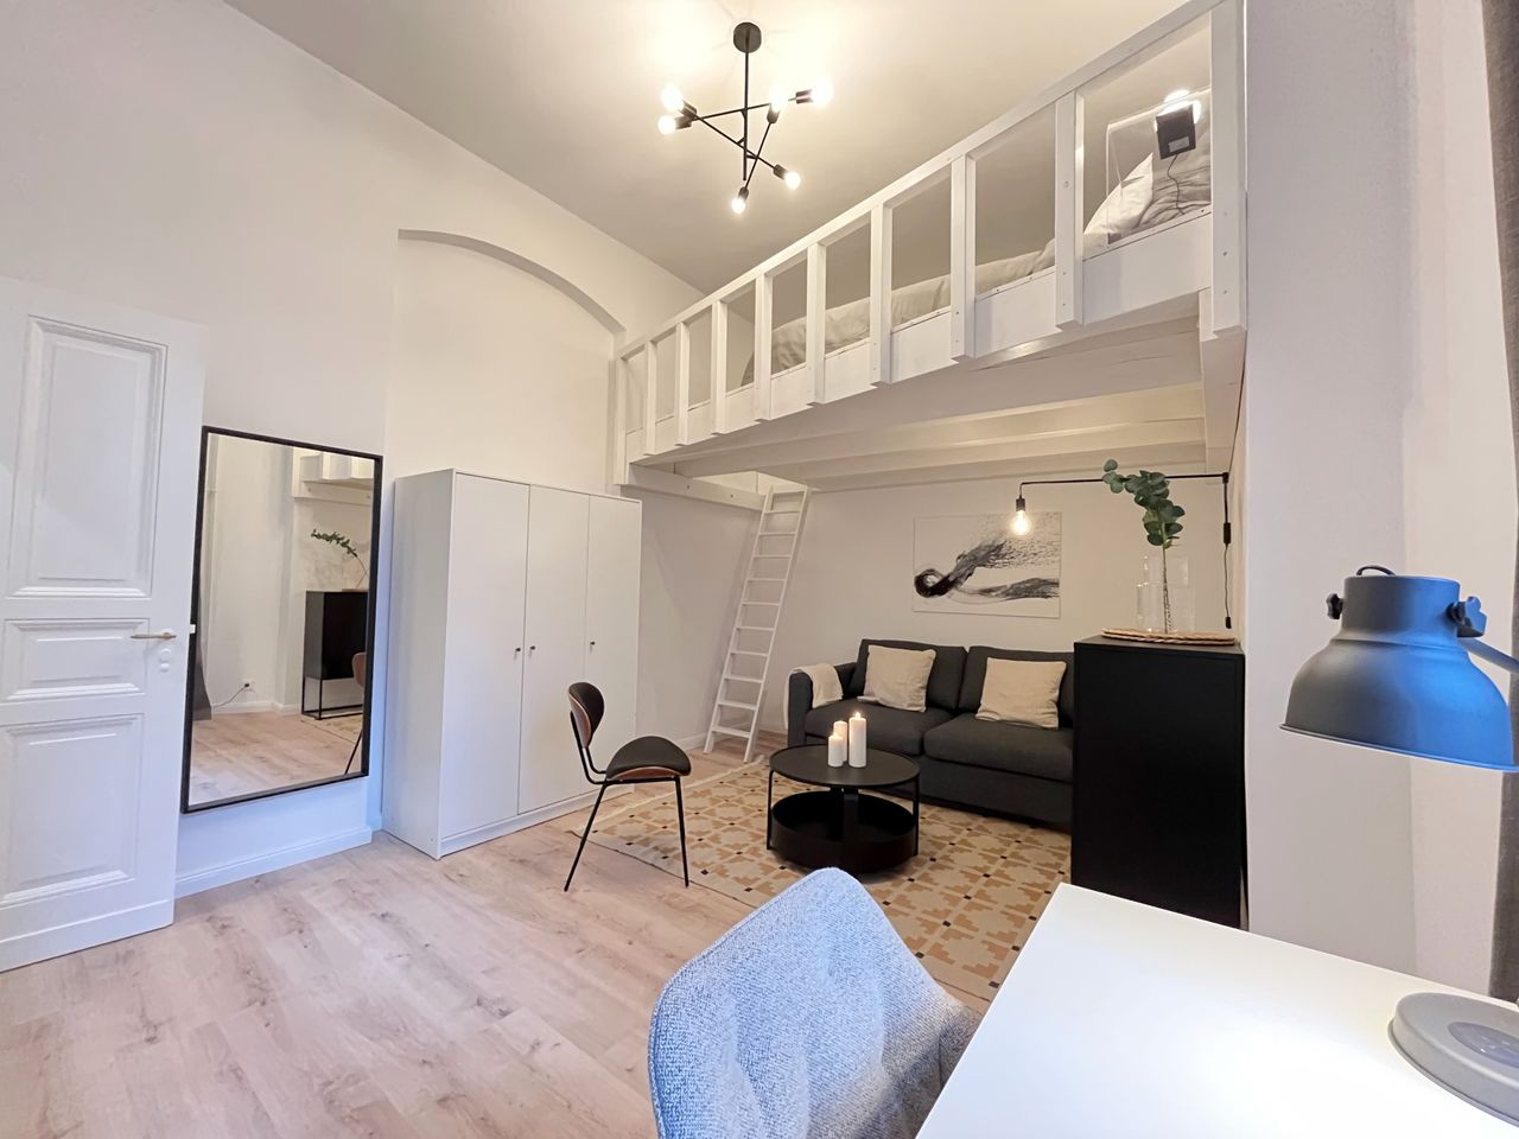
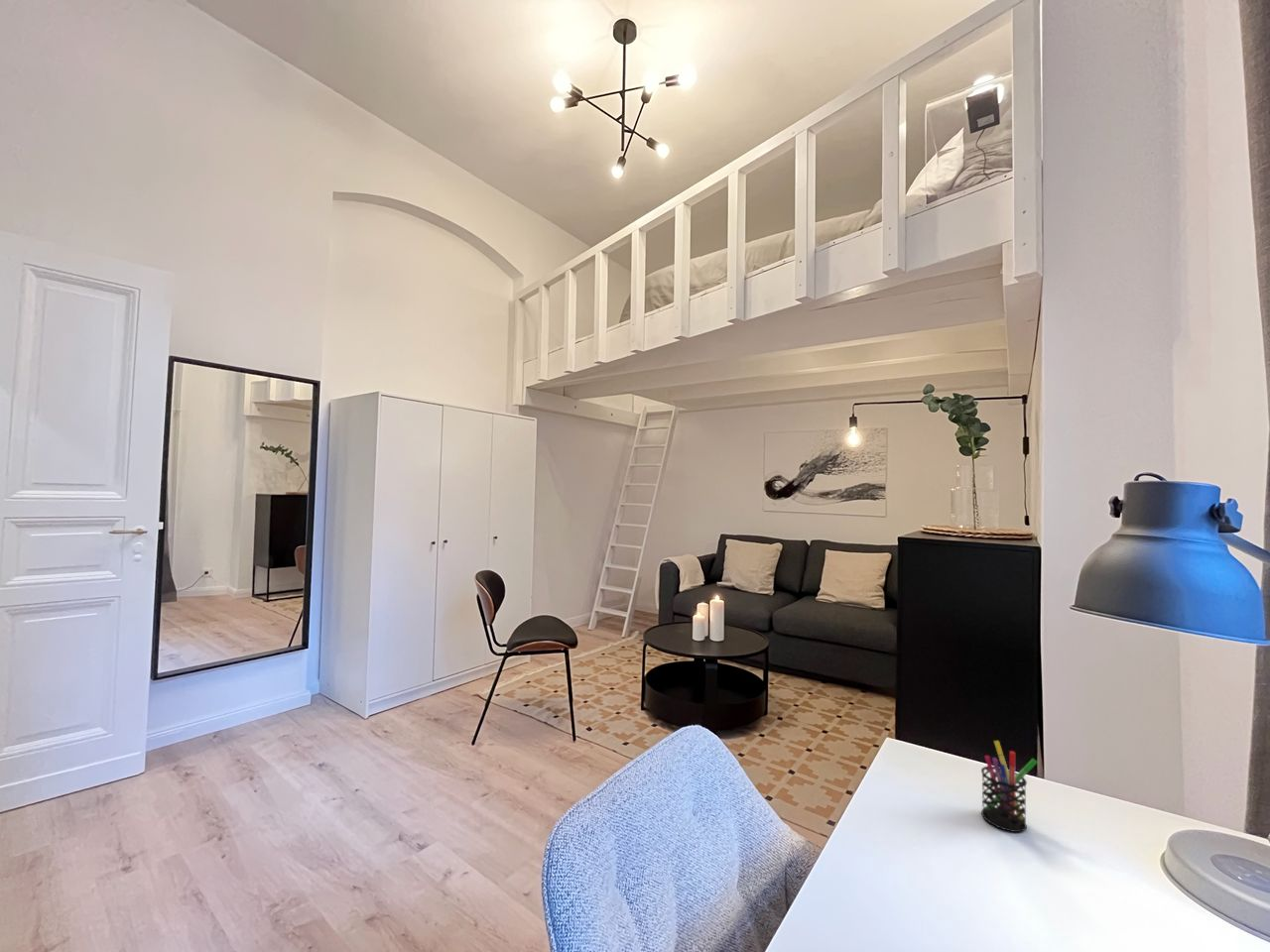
+ pen holder (1009, 782)
